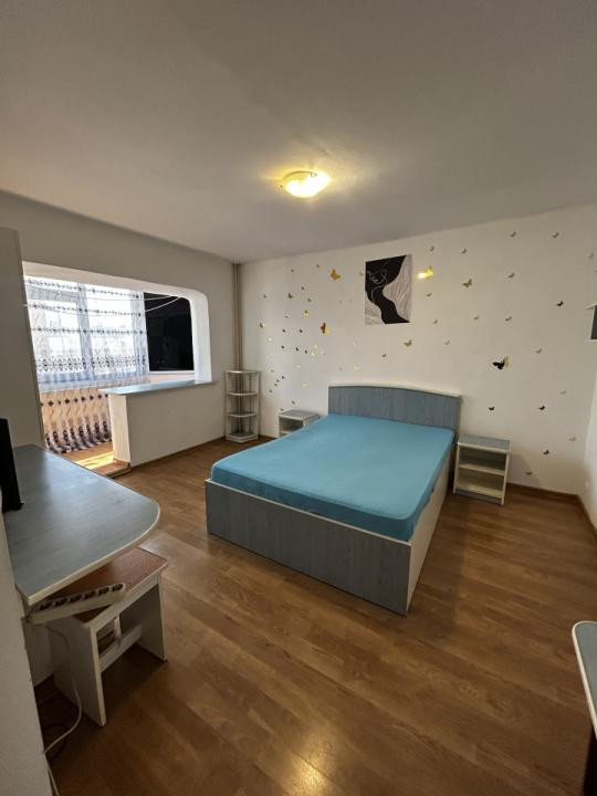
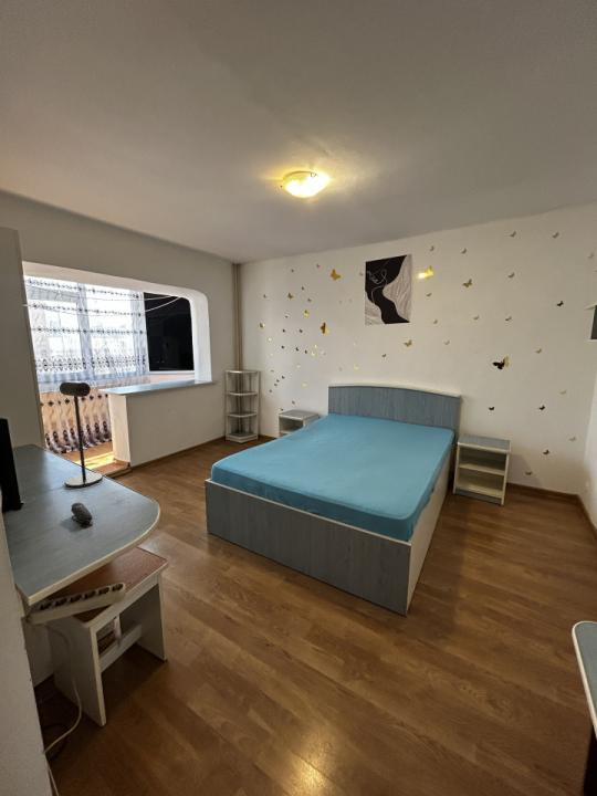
+ desk lamp (78, 432)
+ stapler (81, 513)
